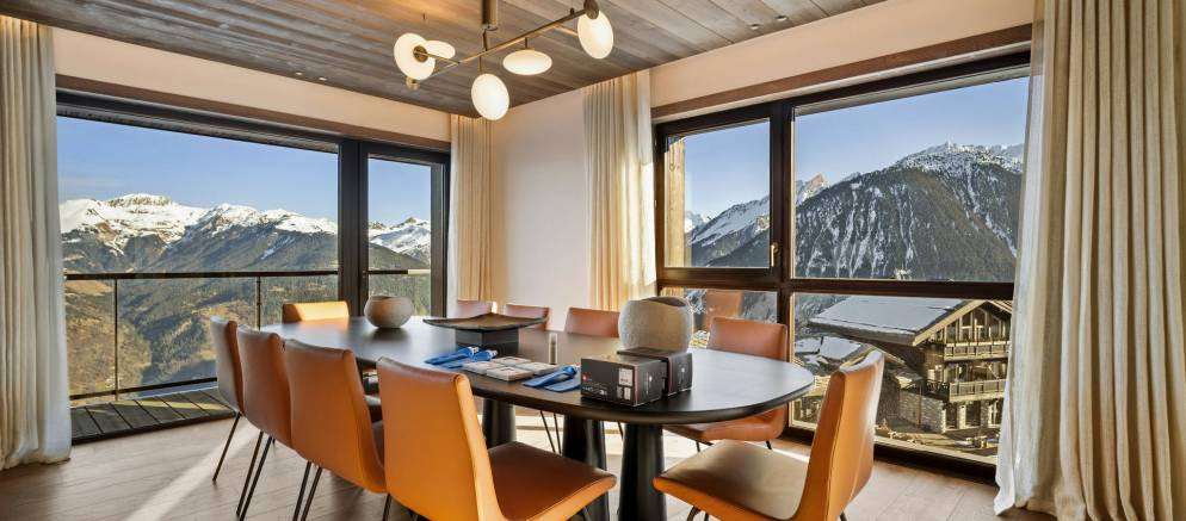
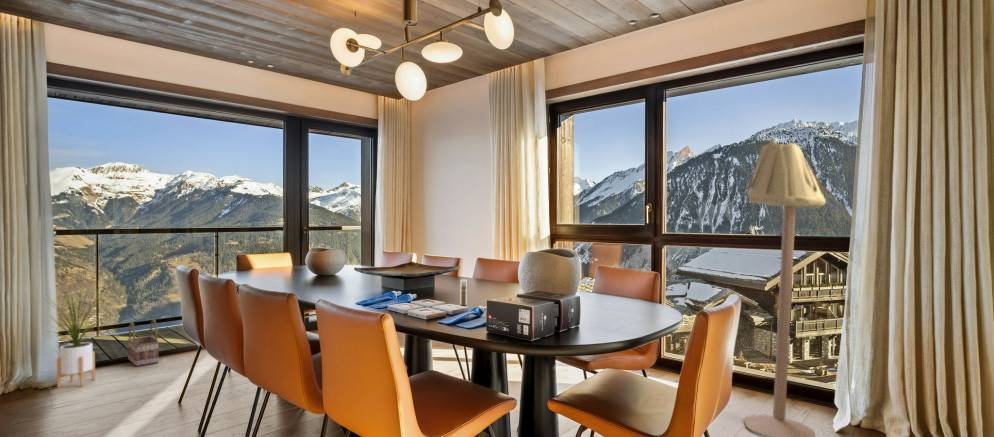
+ basket (143, 340)
+ floor lamp (784, 282)
+ house plant (76, 333)
